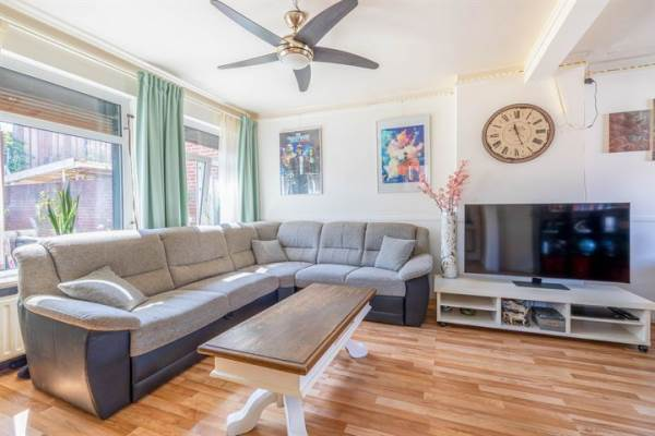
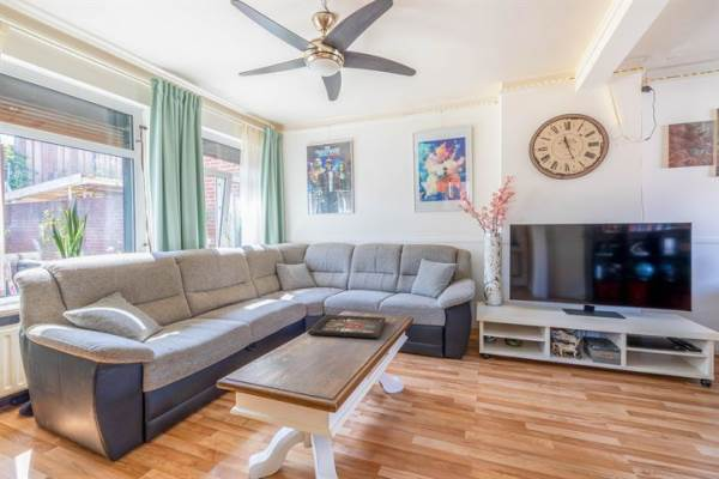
+ decorative tray (349, 325)
